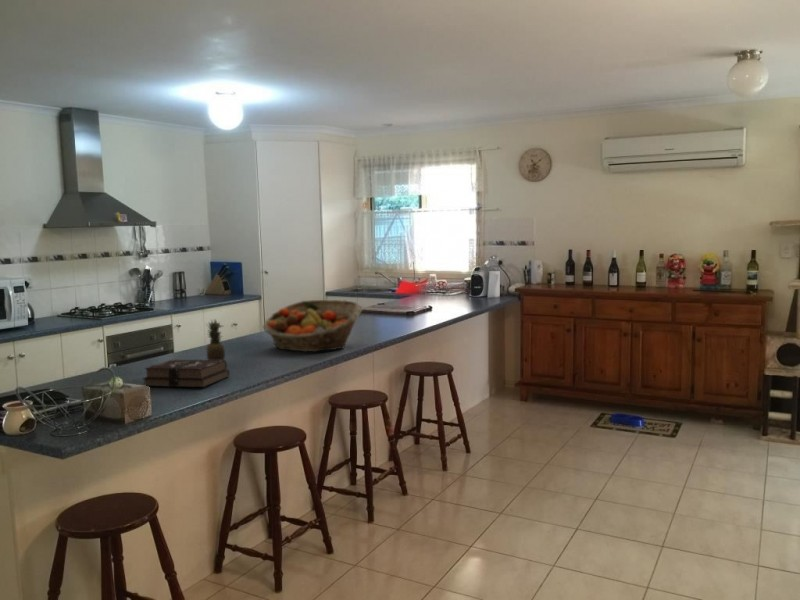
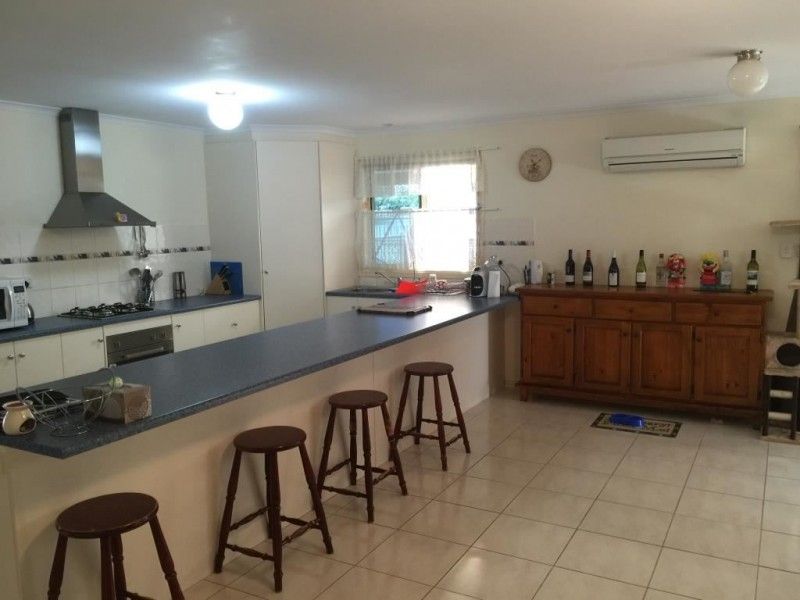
- fruit (215, 343)
- fruit basket (312, 324)
- hardback book (186, 372)
